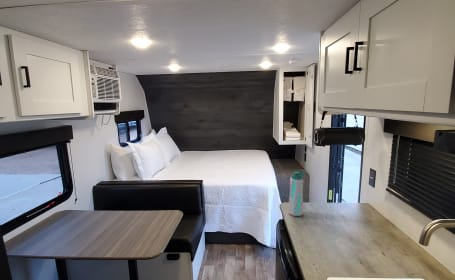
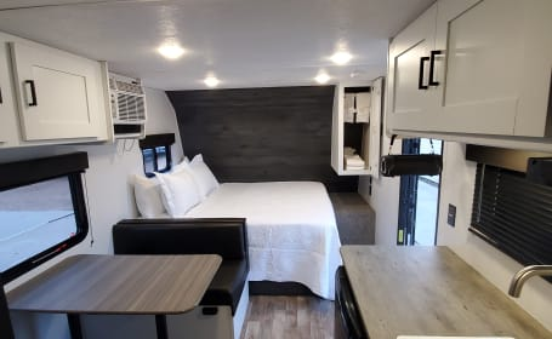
- water bottle (297, 192)
